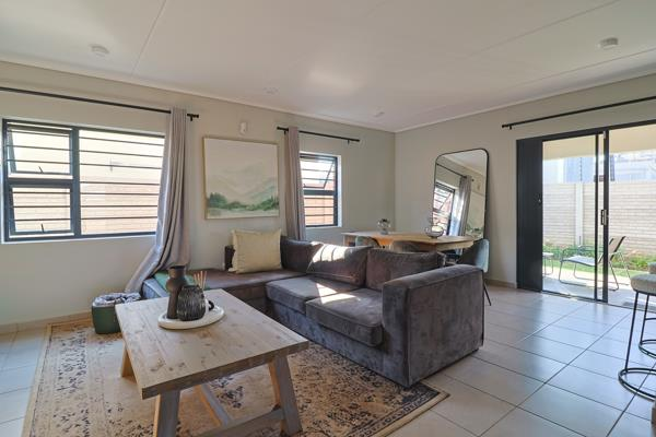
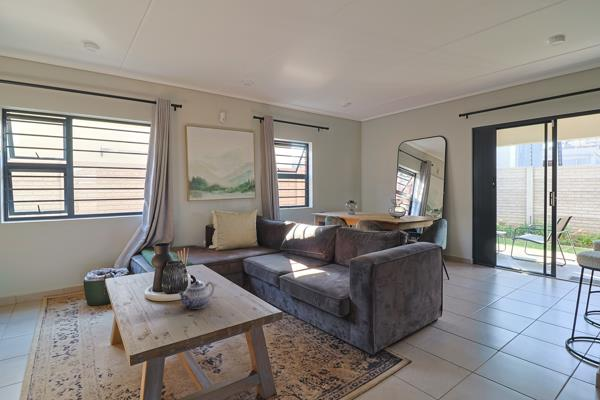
+ teapot (197, 293)
